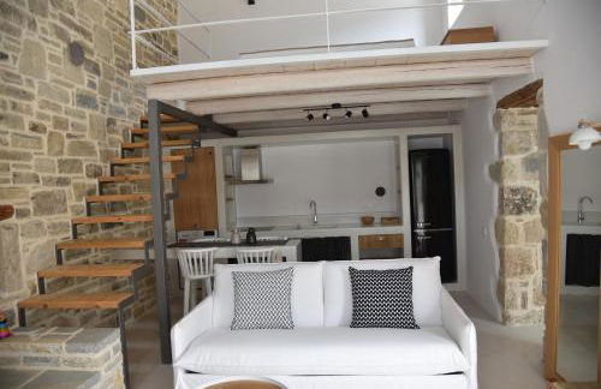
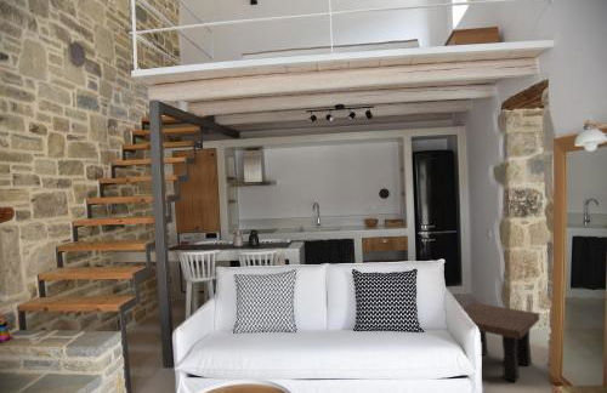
+ side table (494, 334)
